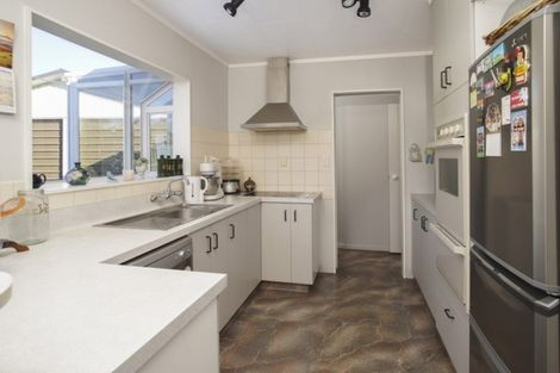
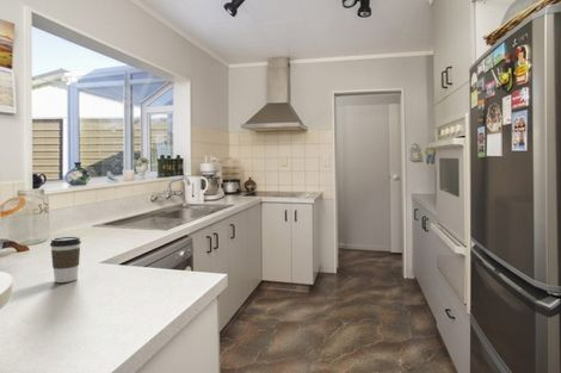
+ coffee cup (66, 259)
